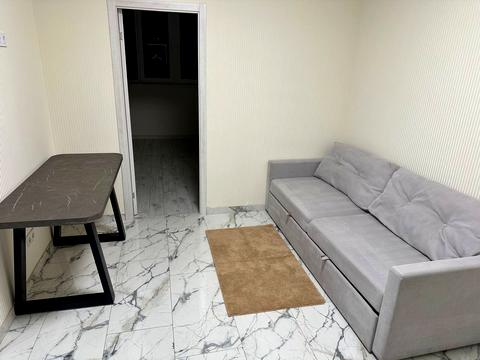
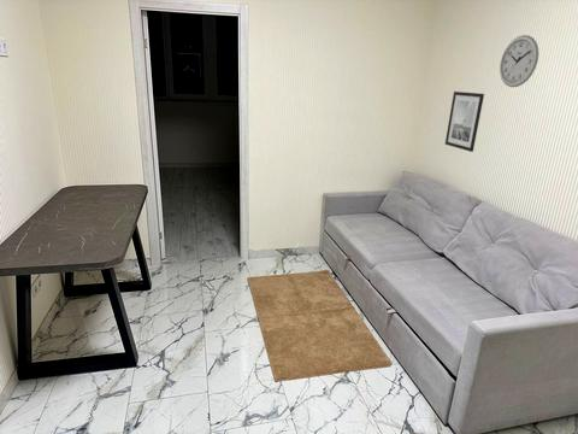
+ wall clock (517, 61)
+ wall art (462, 121)
